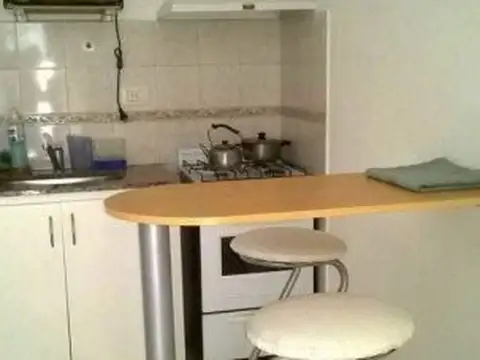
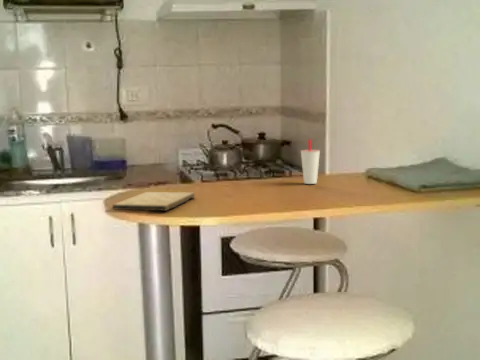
+ cutting board (155, 200)
+ cup (310, 161)
